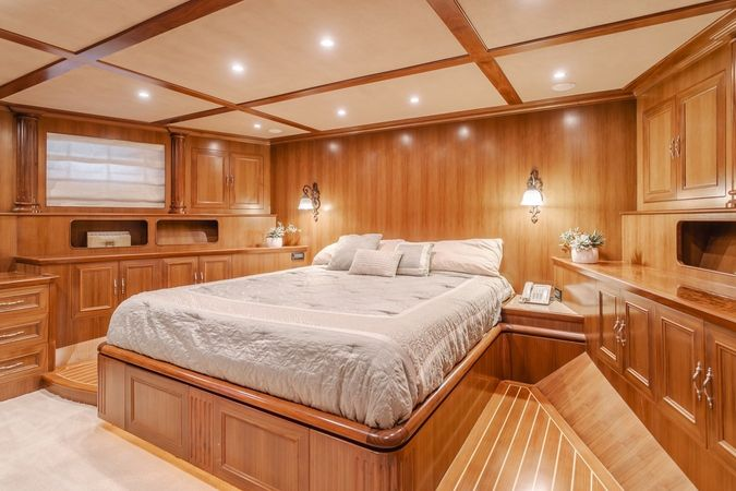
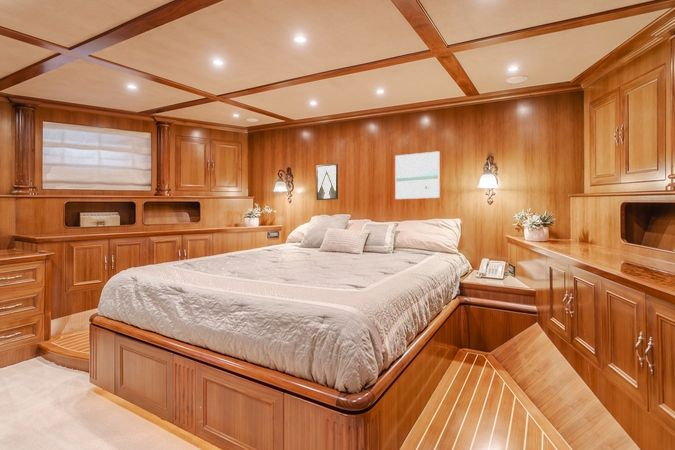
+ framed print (416, 176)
+ wall art (326, 182)
